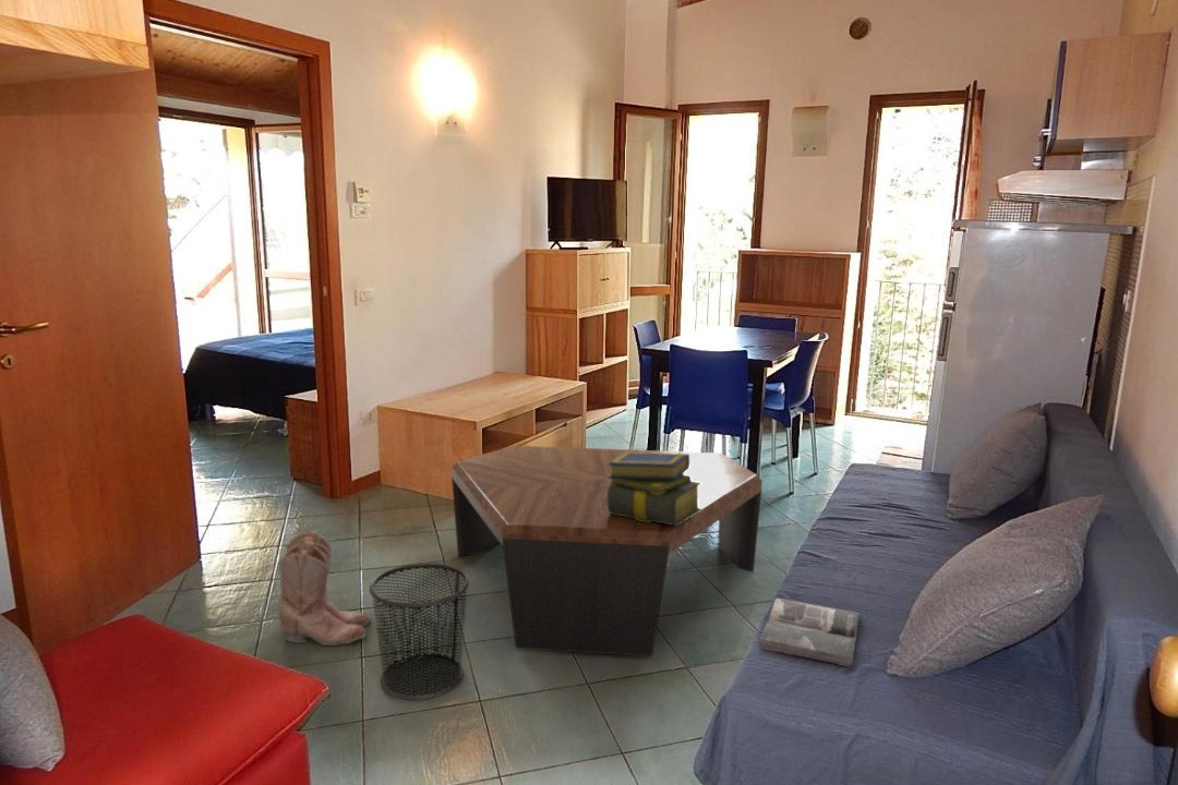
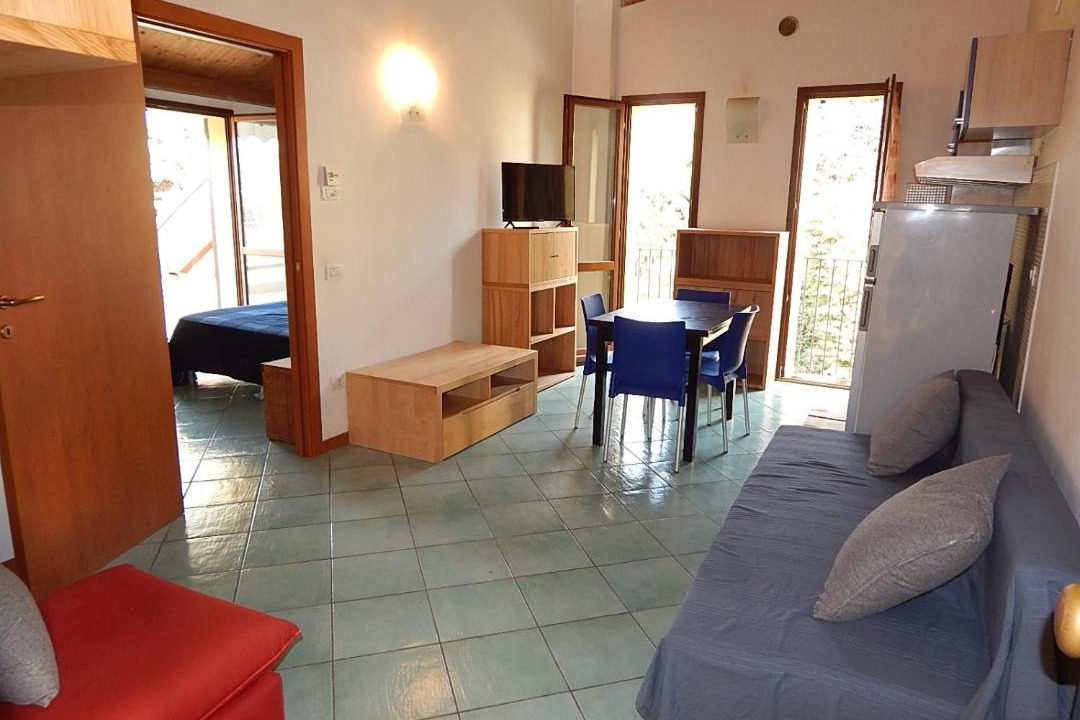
- magazine (810, 628)
- coffee table (588, 524)
- waste bin (421, 629)
- boots (325, 584)
- stack of books (650, 484)
